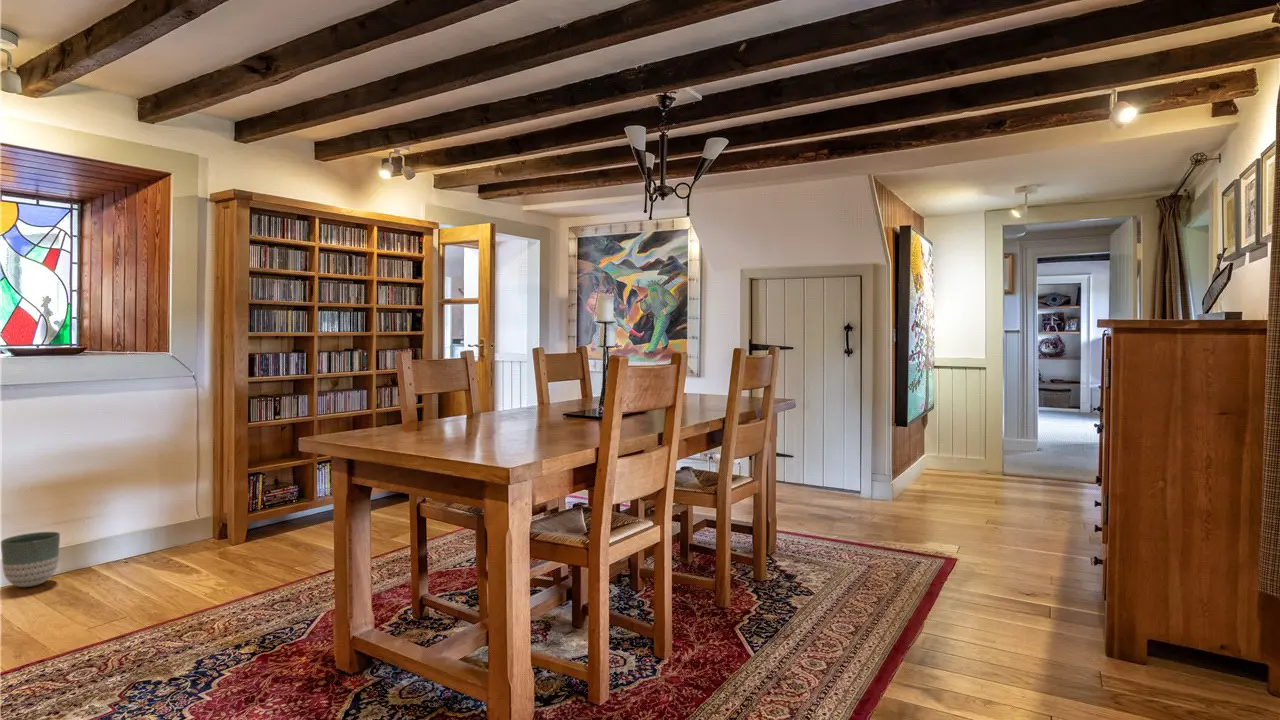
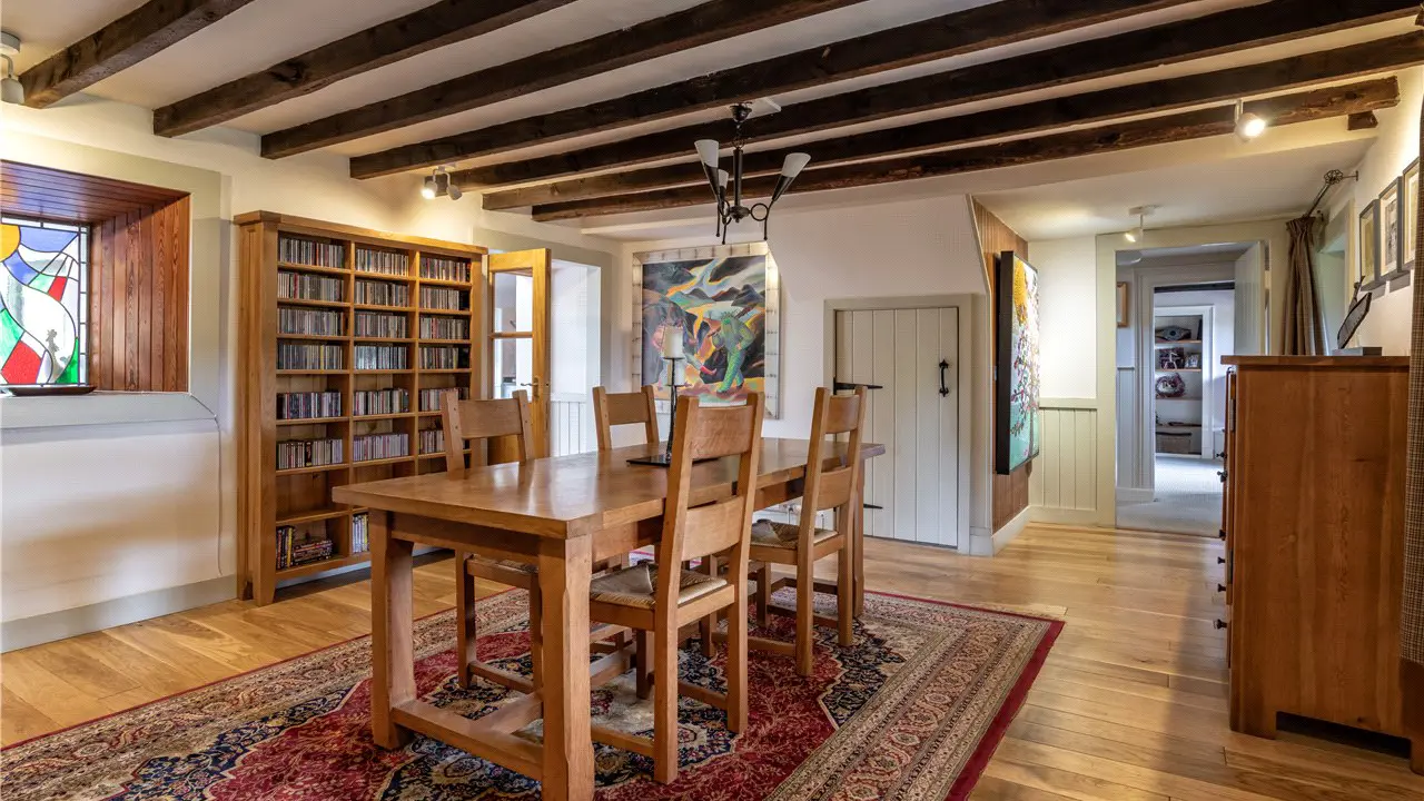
- planter (31, 561)
